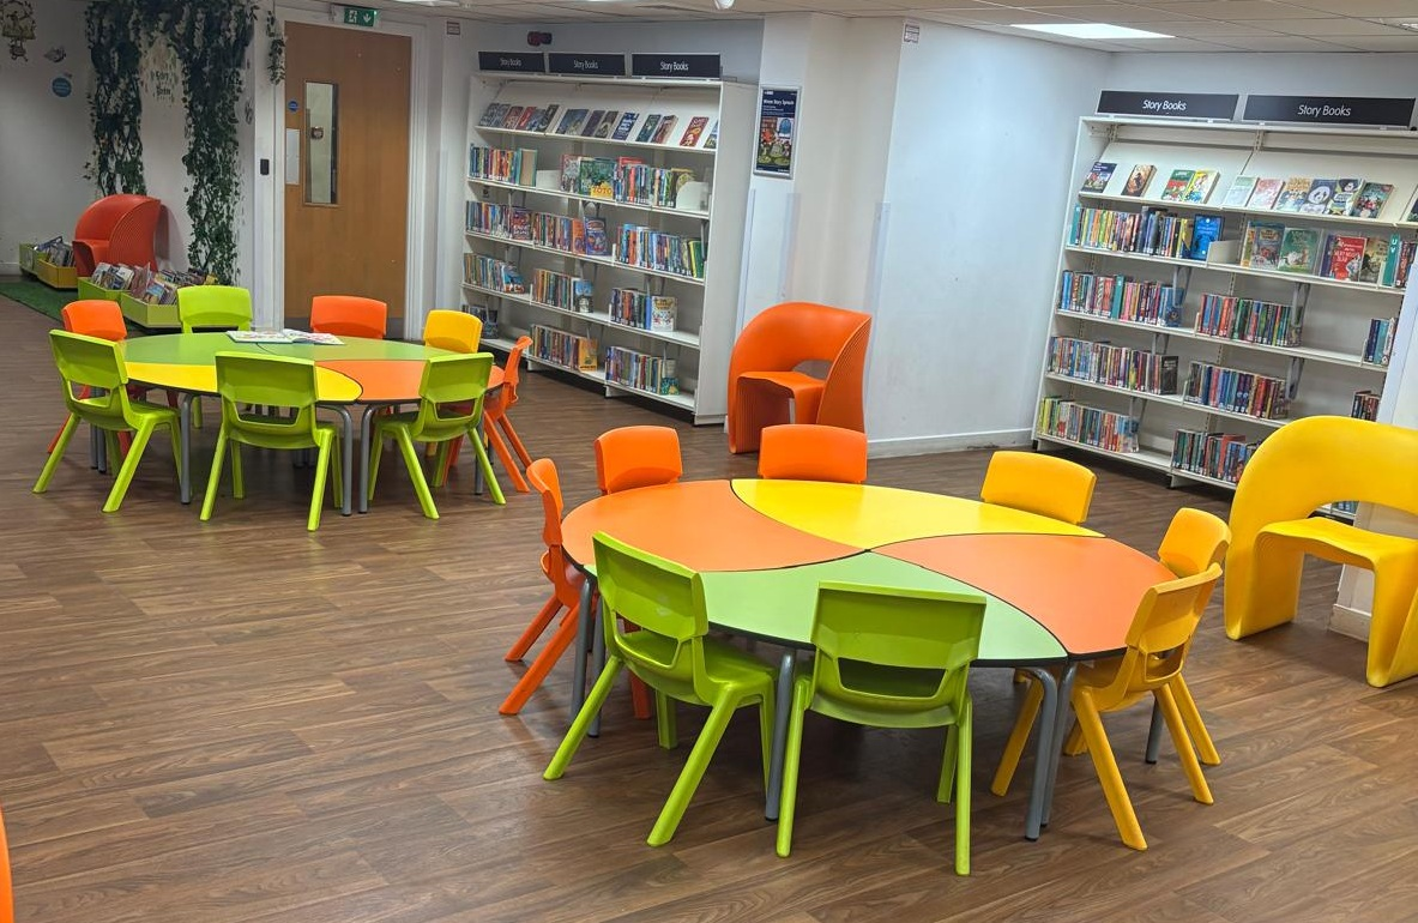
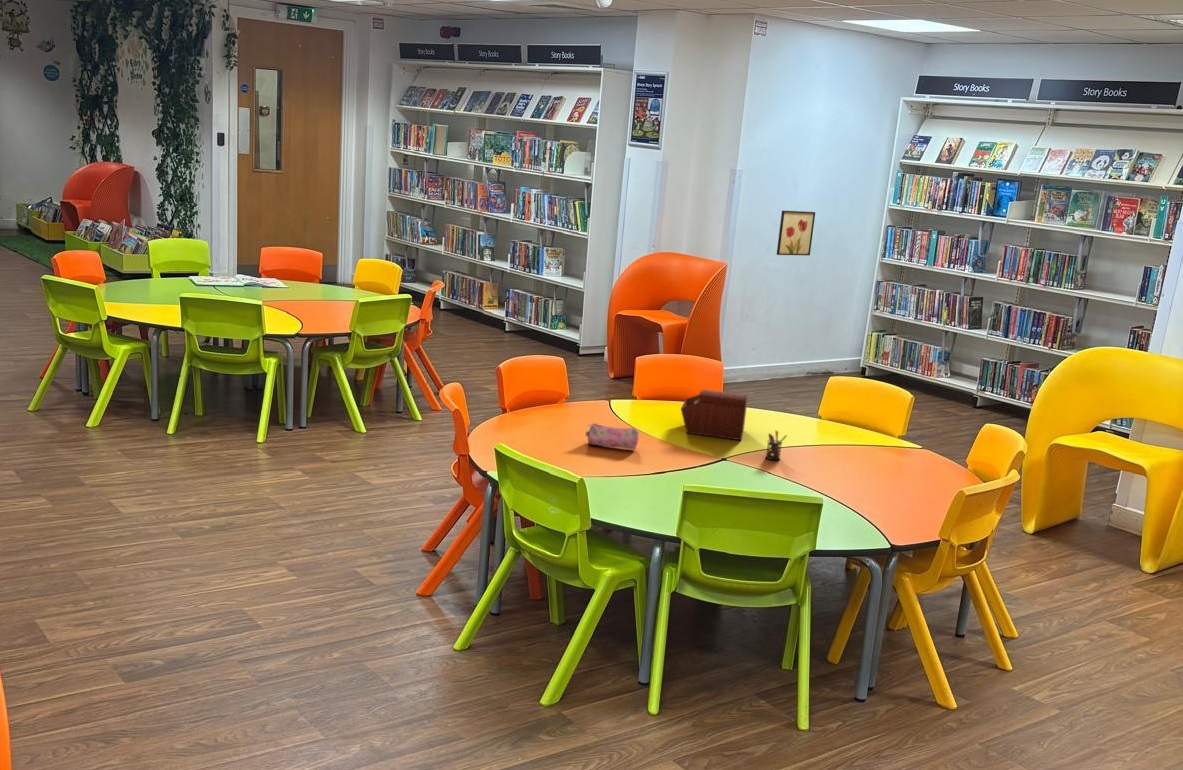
+ pencil case (612, 436)
+ wall art (795, 233)
+ sewing box (713, 410)
+ pen holder (776, 444)
